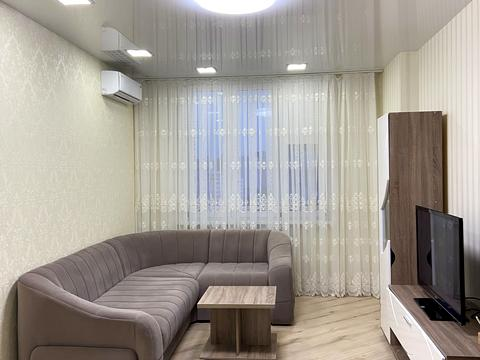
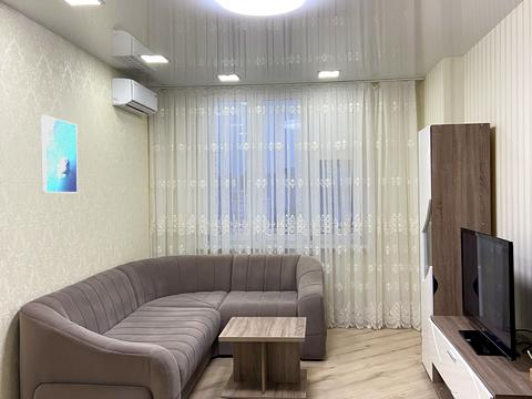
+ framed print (60, 156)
